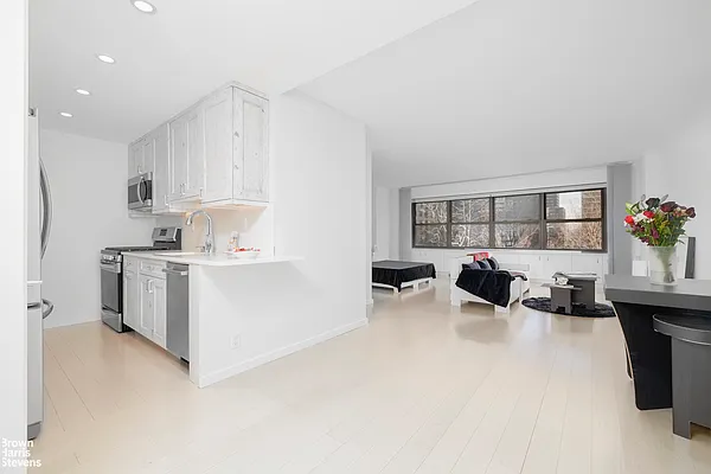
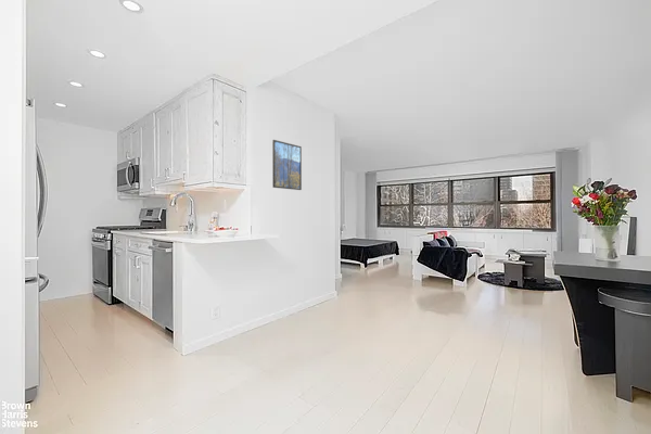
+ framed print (288, 166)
